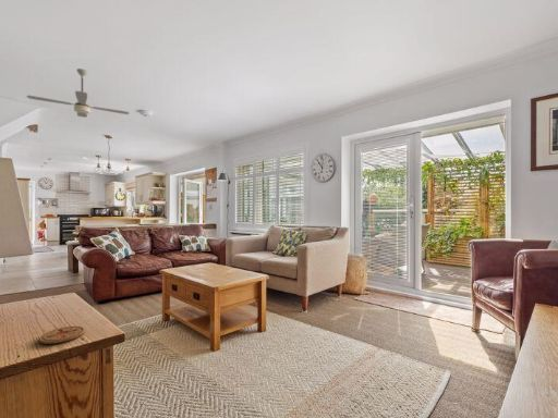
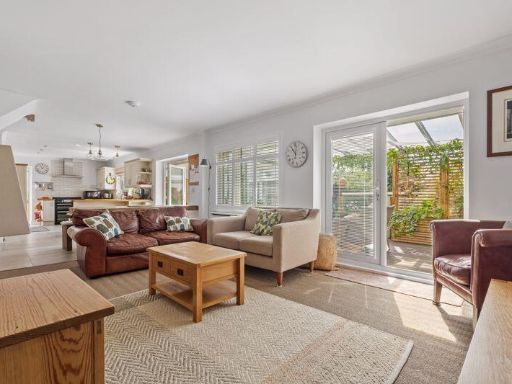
- coaster (62, 334)
- ceiling fan (82, 91)
